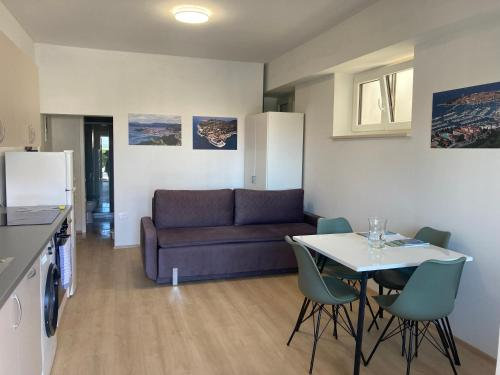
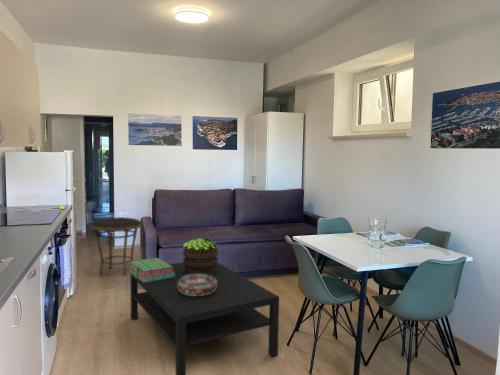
+ stack of books (151, 268)
+ potted plant (200, 254)
+ side table (111, 249)
+ coffee table (197, 308)
+ decorative bowl (197, 284)
